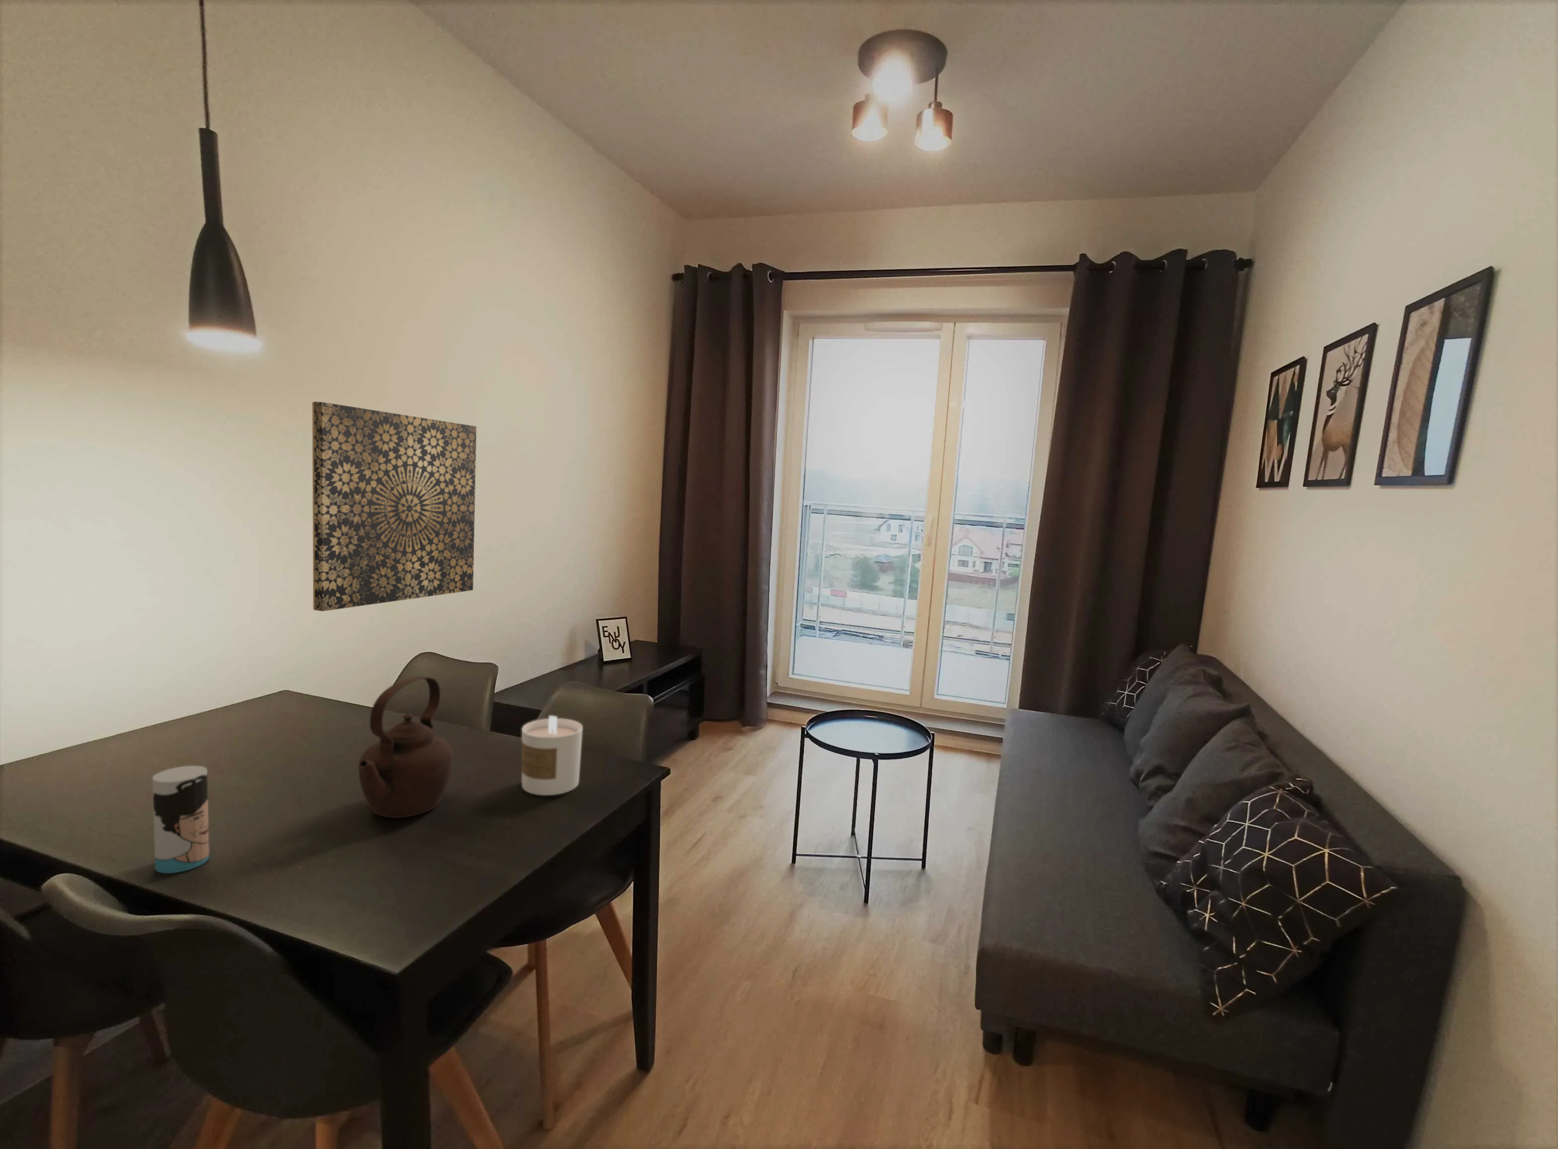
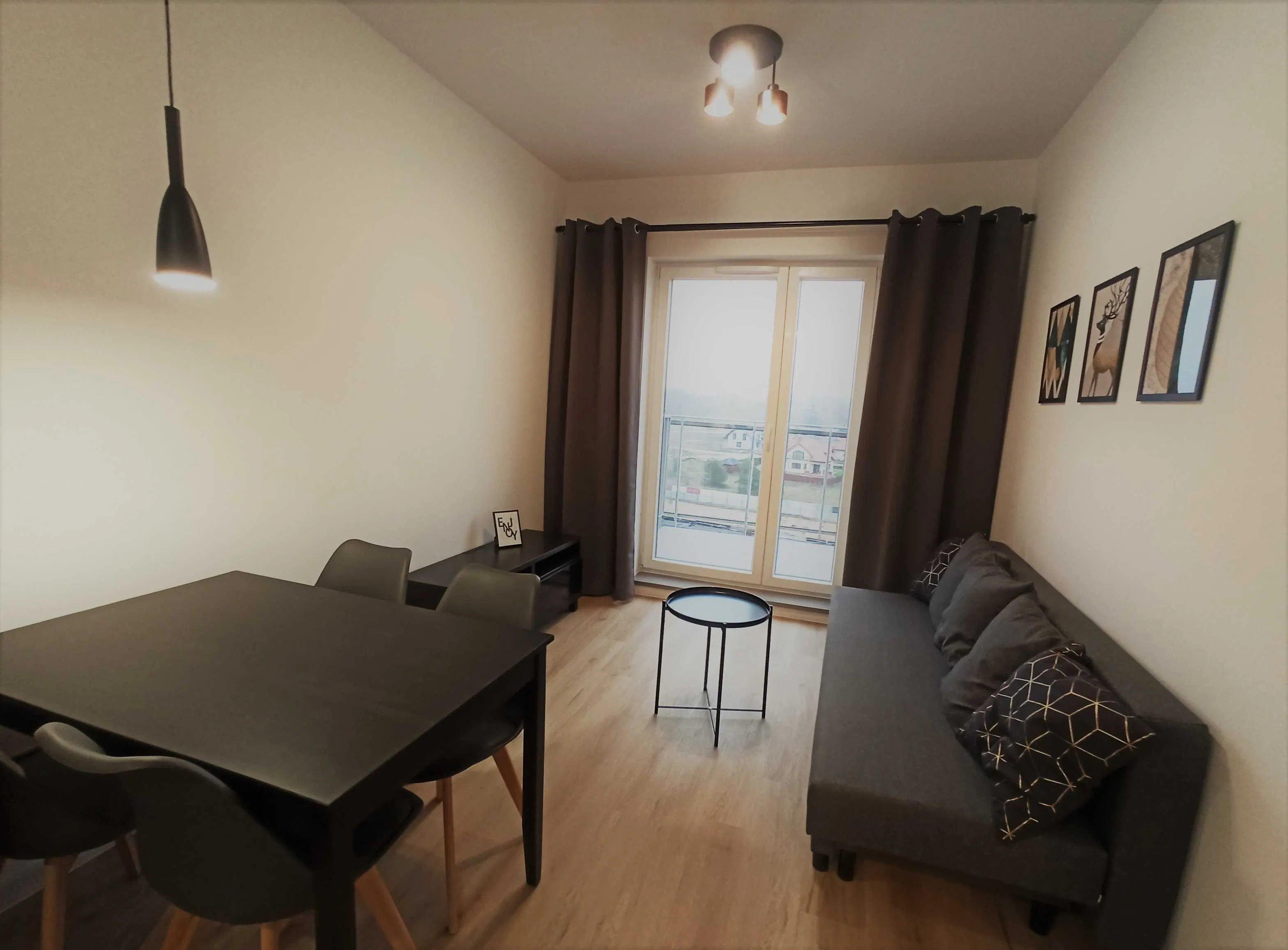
- teapot (400, 747)
- candle (552, 750)
- cup (181, 818)
- wall art (404, 508)
